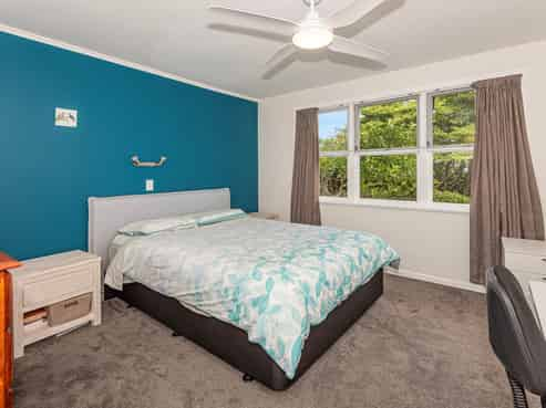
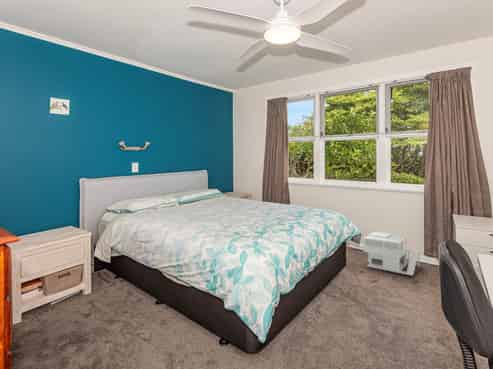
+ architectural model (391, 251)
